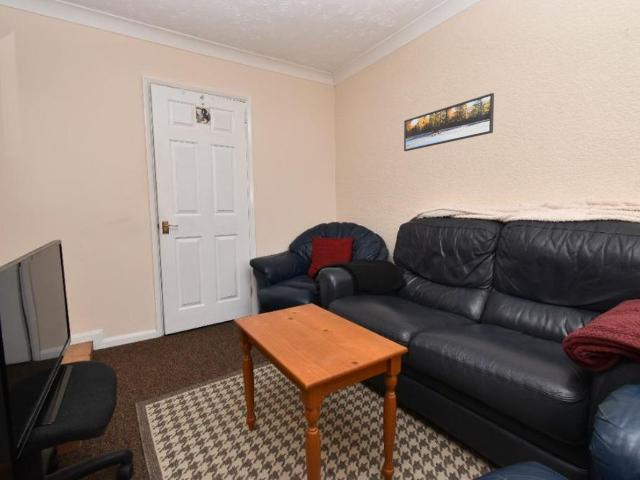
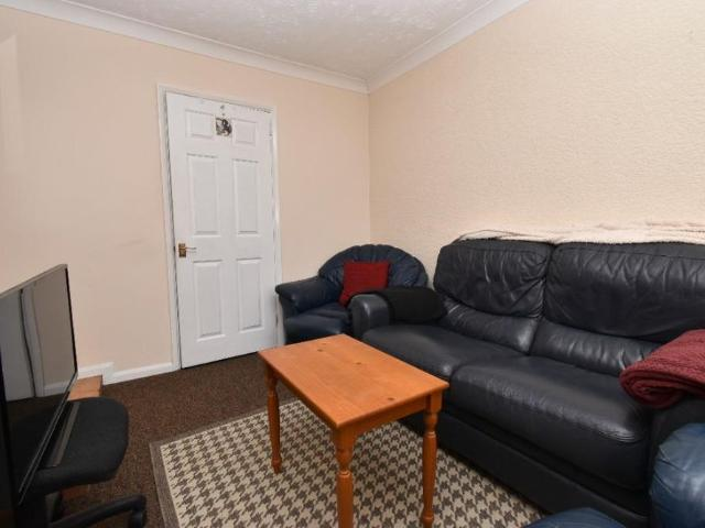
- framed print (443, 125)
